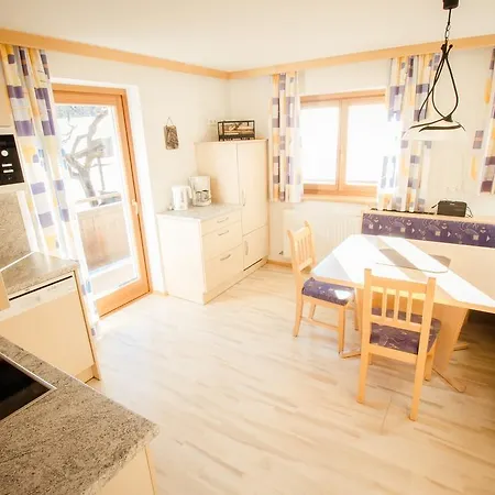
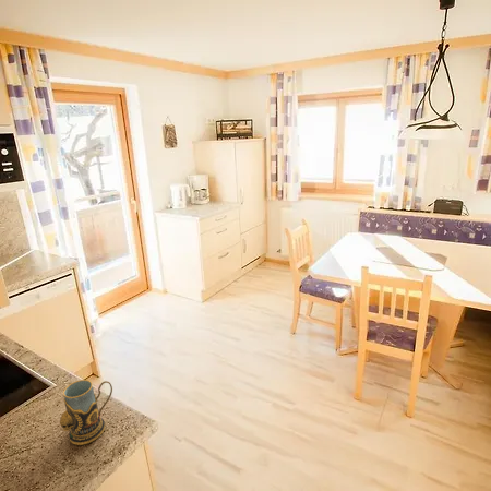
+ mug (87, 407)
